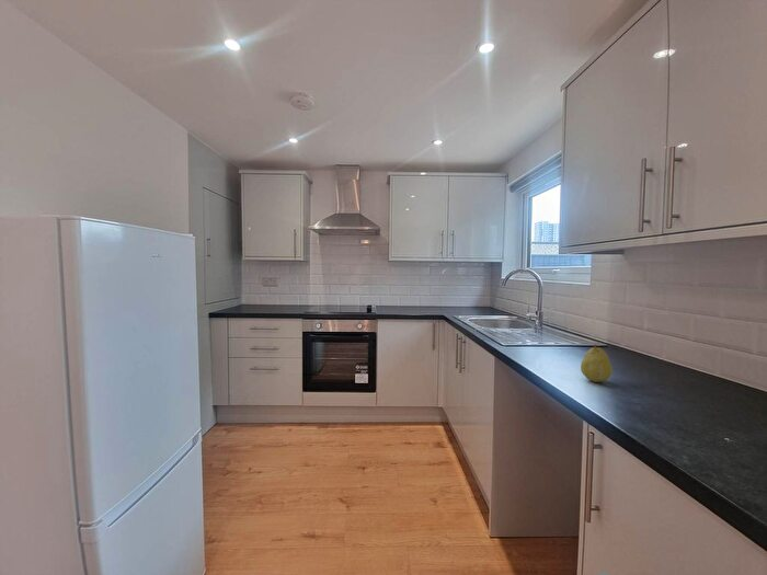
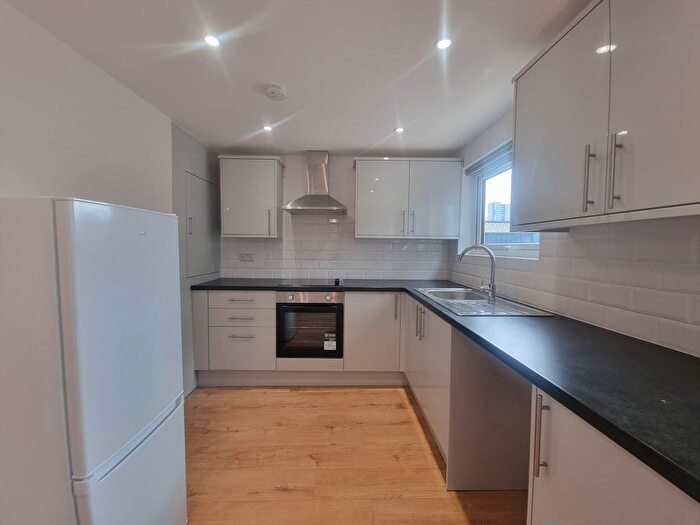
- fruit (597, 363)
